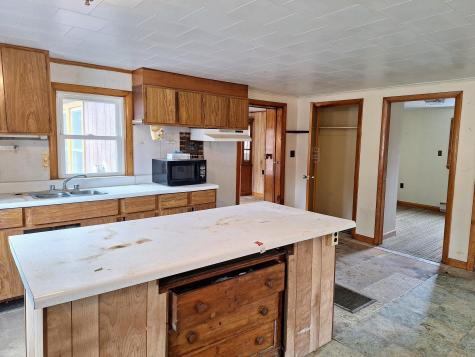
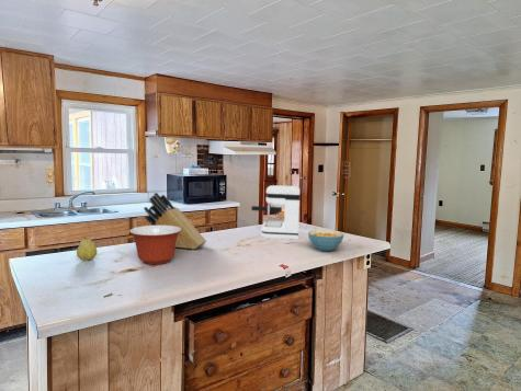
+ mixing bowl (156, 245)
+ coffee maker (280, 211)
+ fruit (87, 248)
+ cereal bowl (325, 241)
+ knife block (174, 219)
